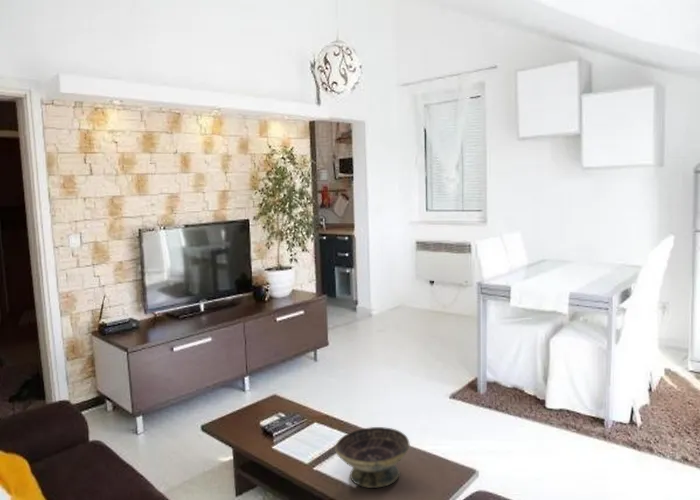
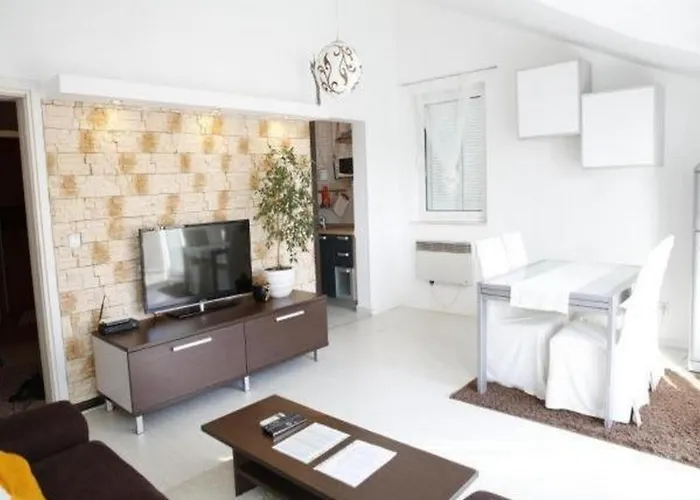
- decorative bowl (372, 458)
